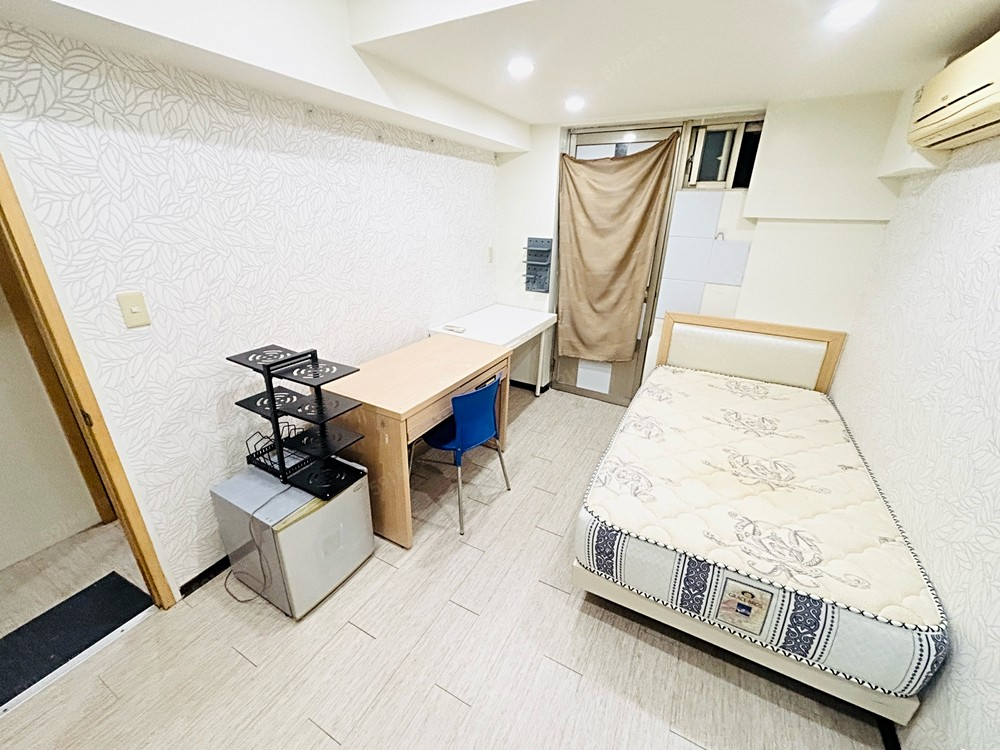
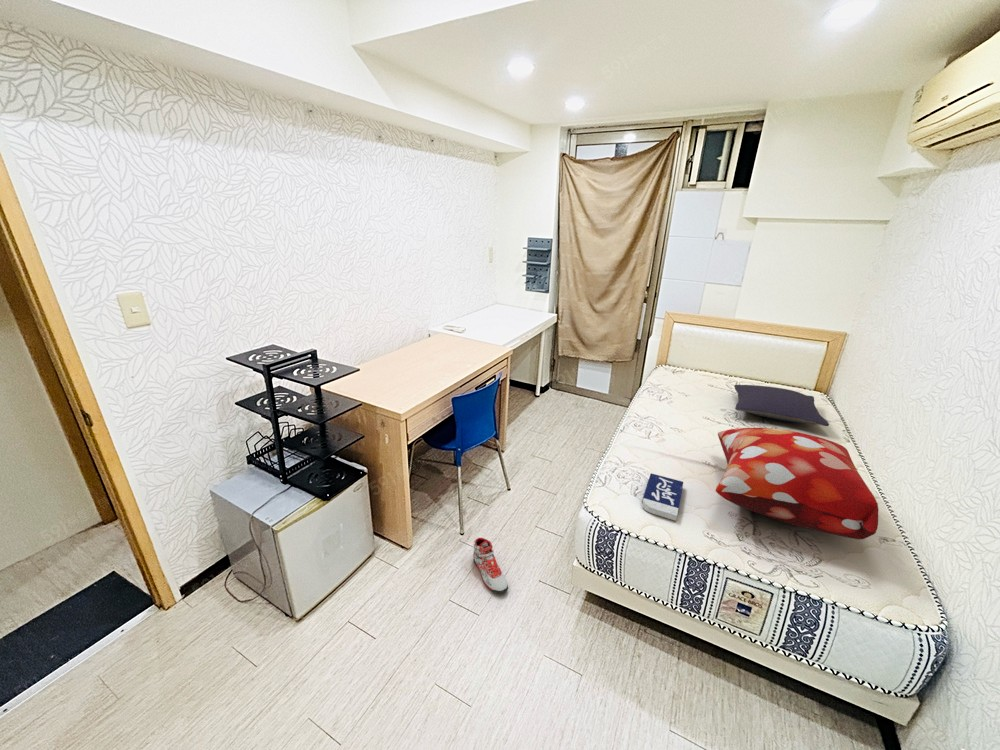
+ pillow (776, 402)
+ book (662, 495)
+ decorative pillow (782, 472)
+ sneaker (489, 563)
